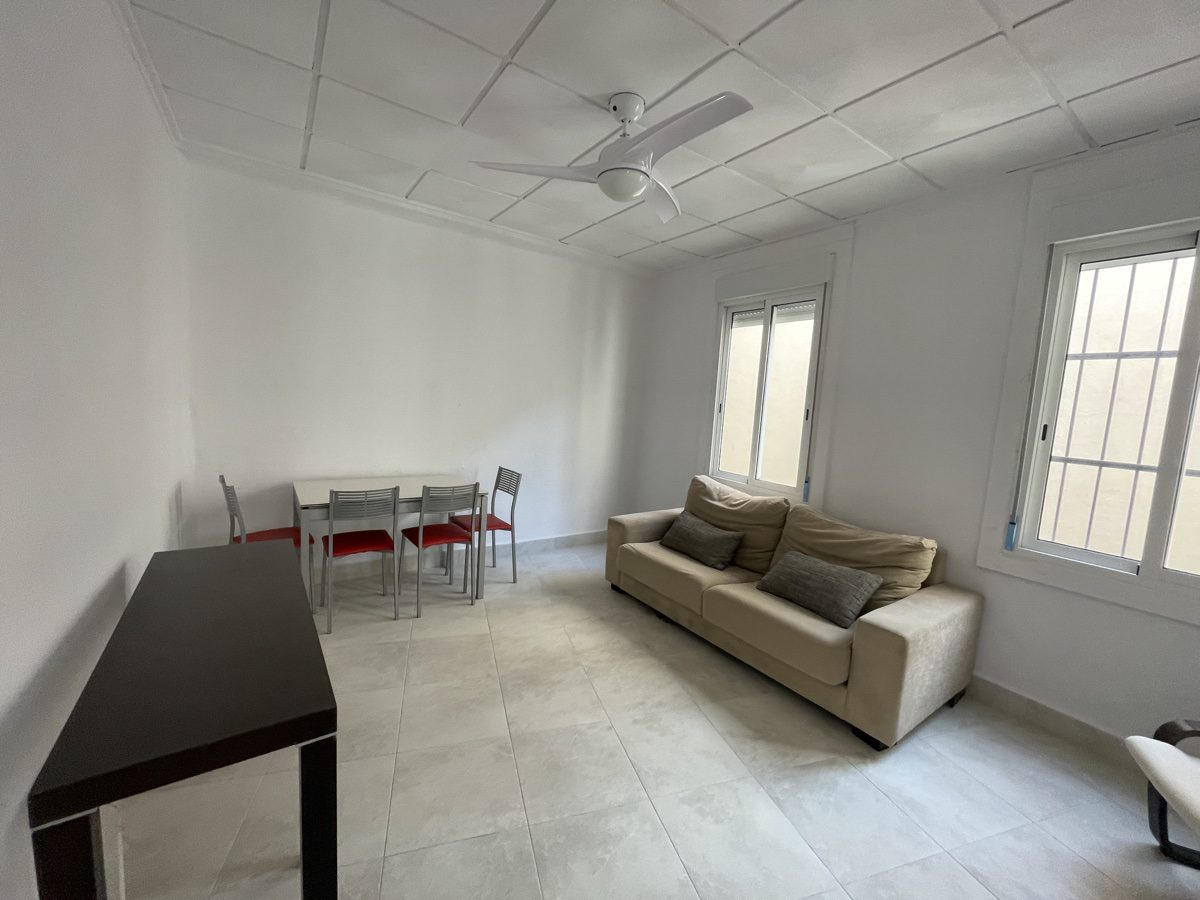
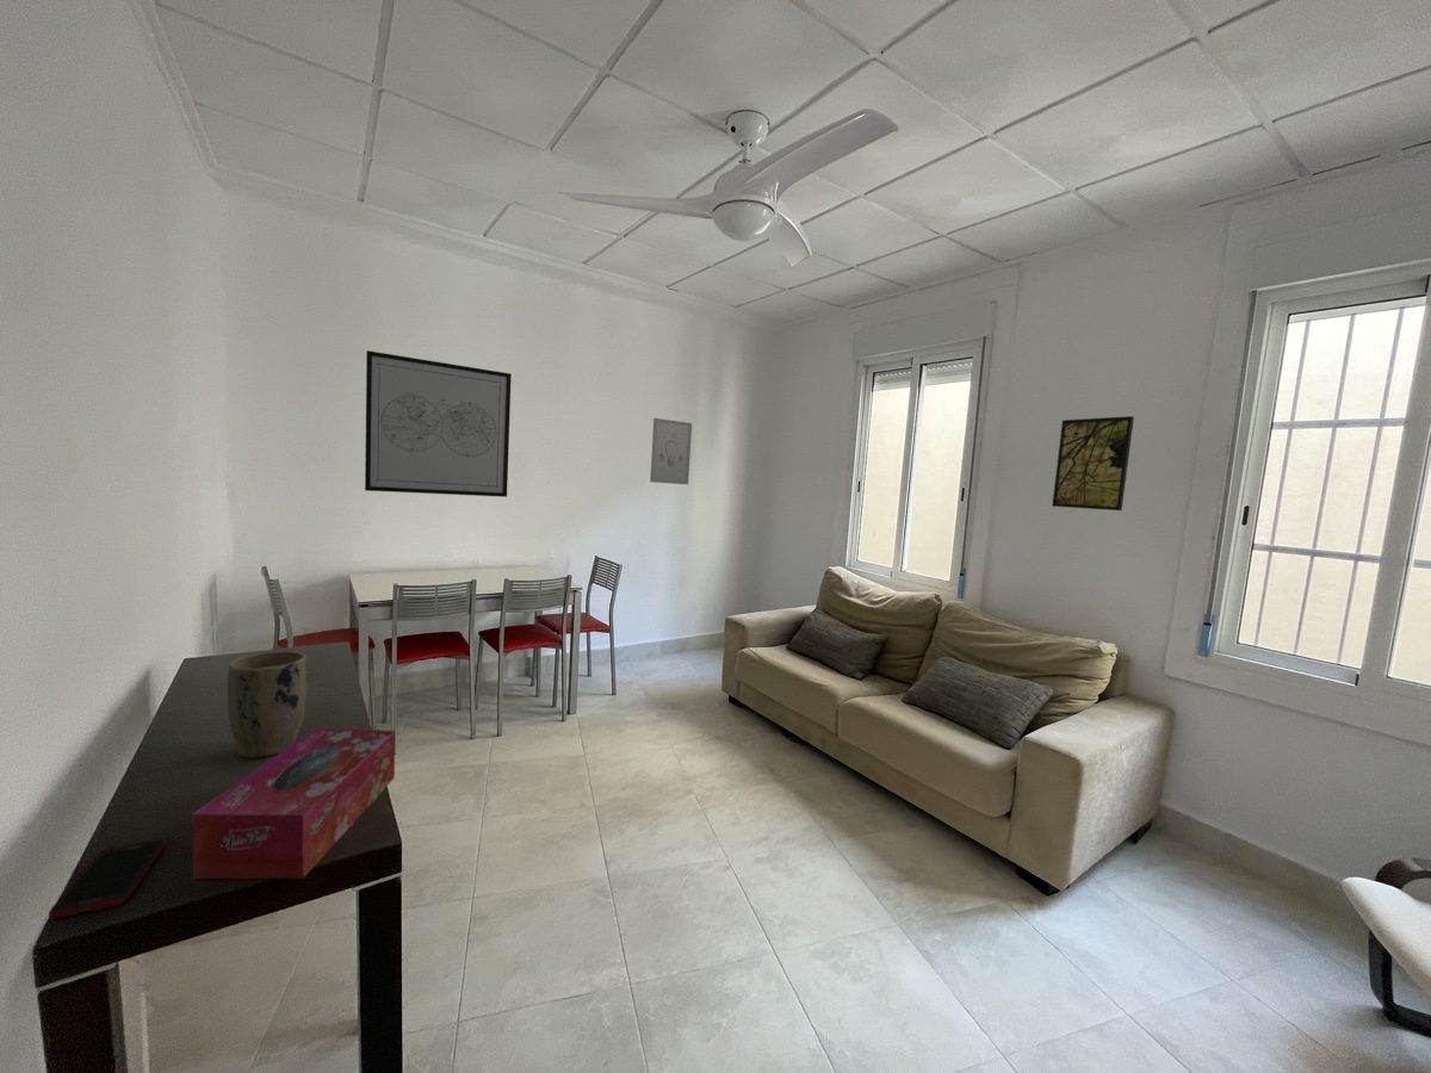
+ cell phone (112, 875)
+ tissue box (309, 793)
+ plant pot (268, 703)
+ wall art (671, 452)
+ wall art (441, 429)
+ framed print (1090, 463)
